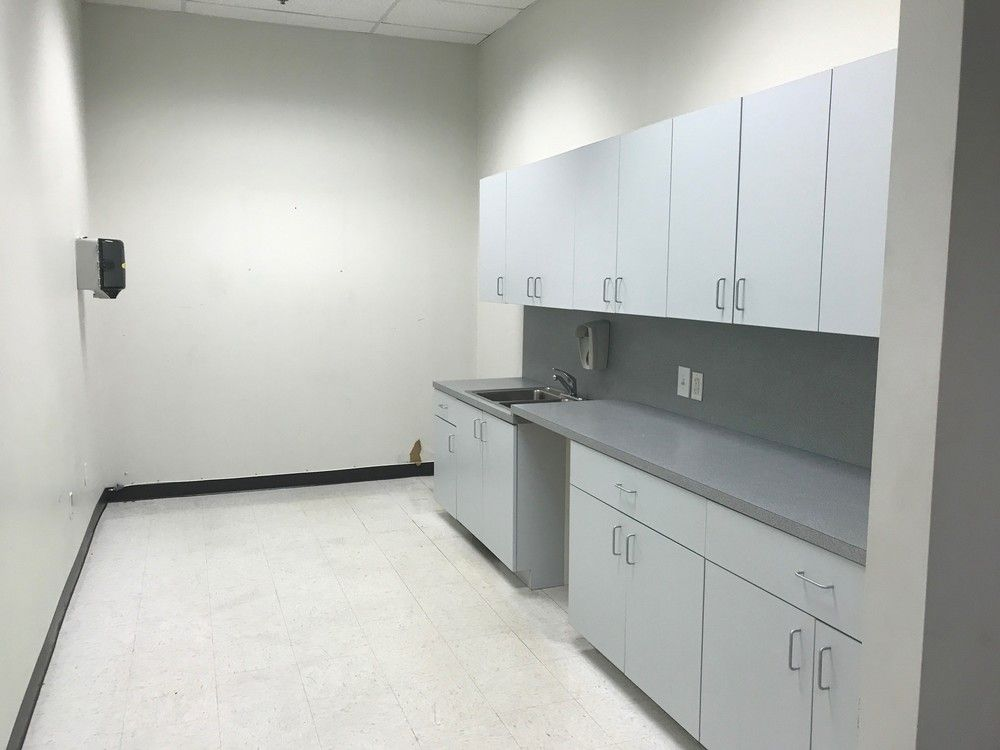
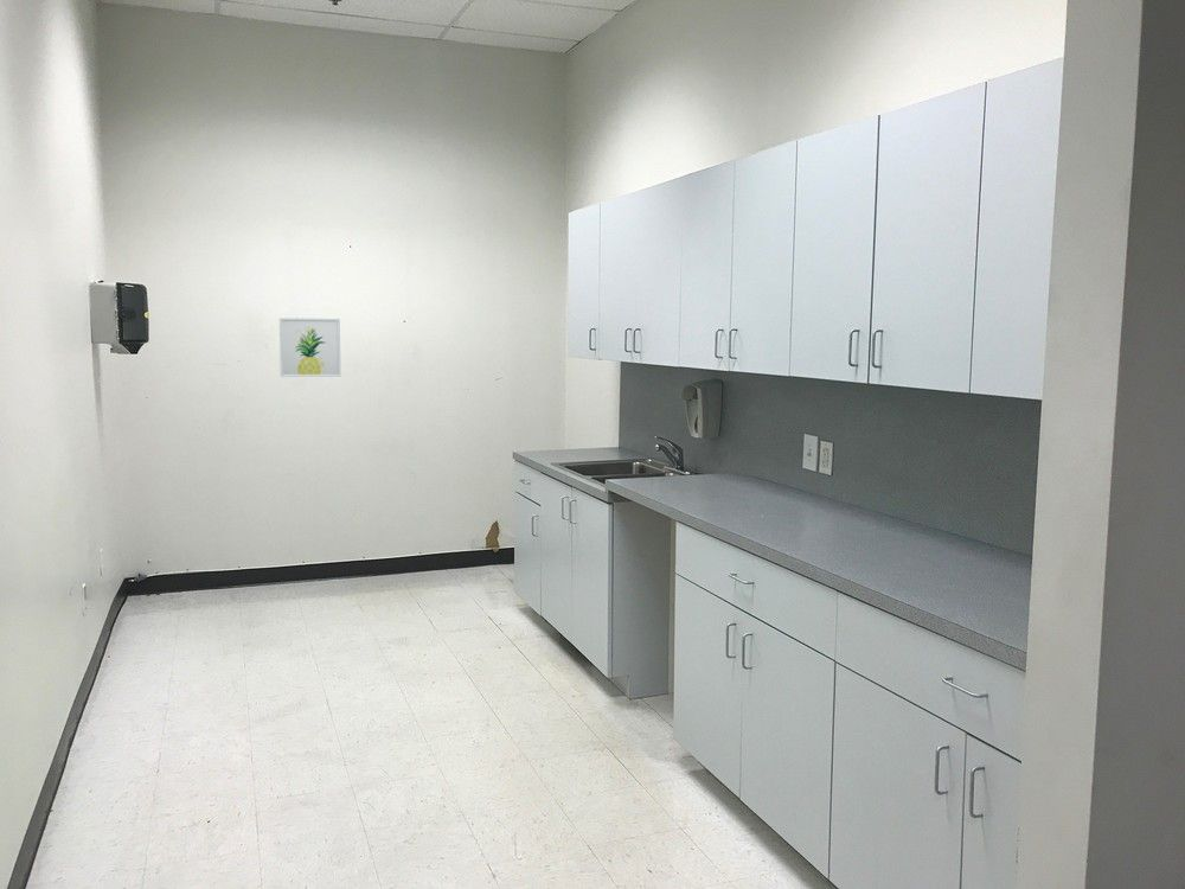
+ wall art (309, 347)
